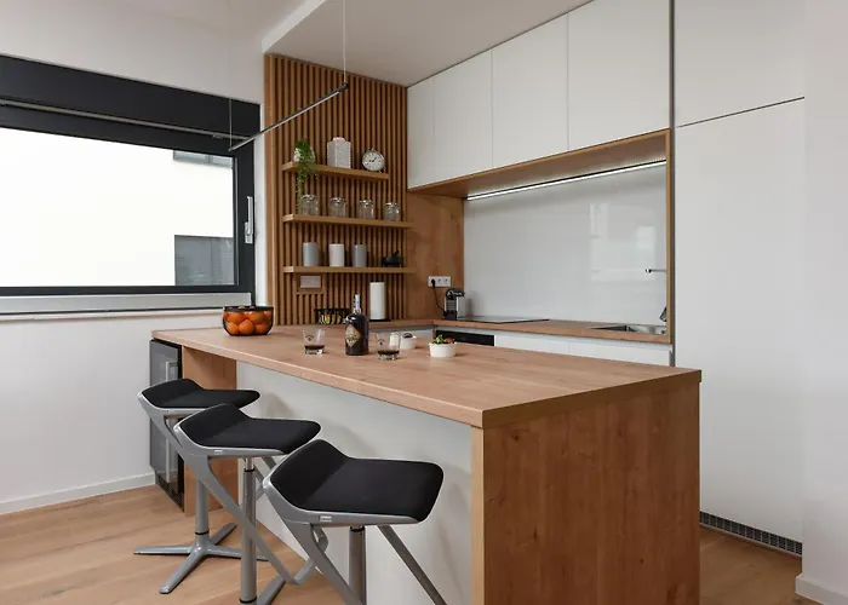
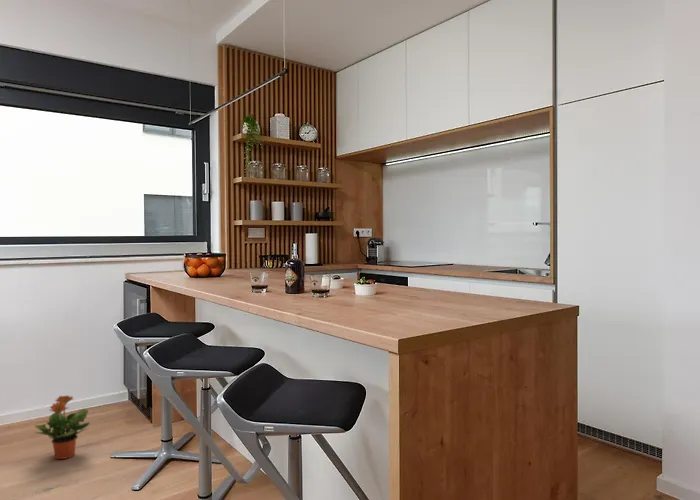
+ potted plant (62, 427)
